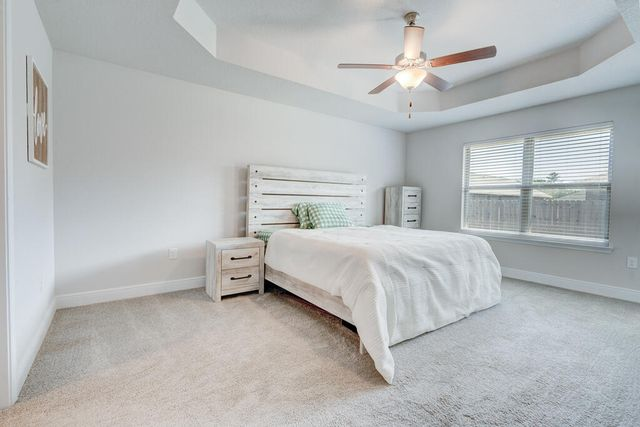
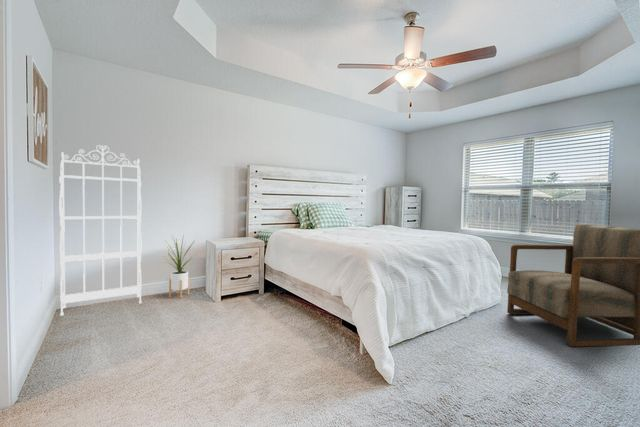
+ house plant (180, 264)
+ armchair (575, 276)
+ bookshelf (103, 225)
